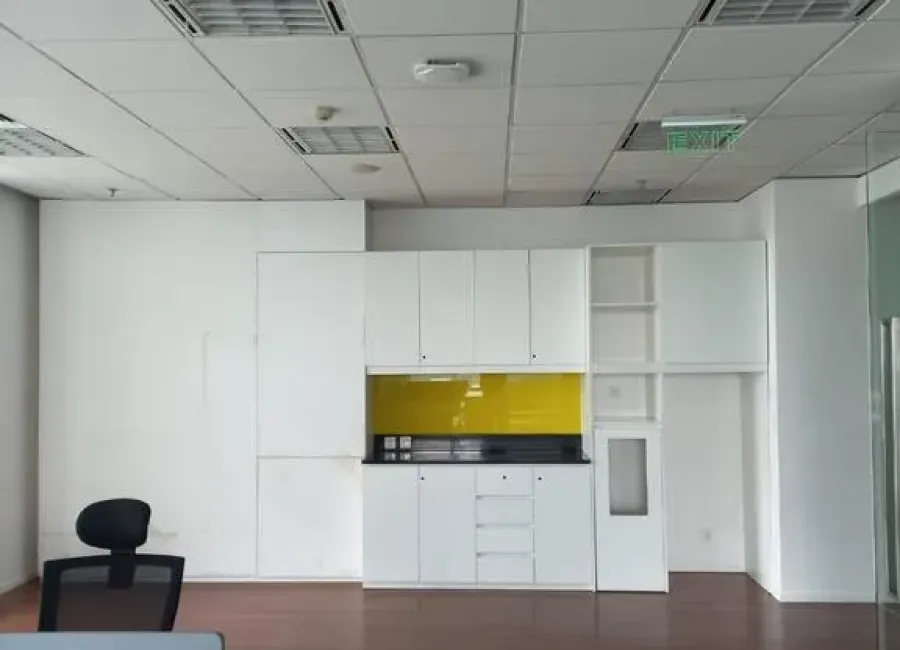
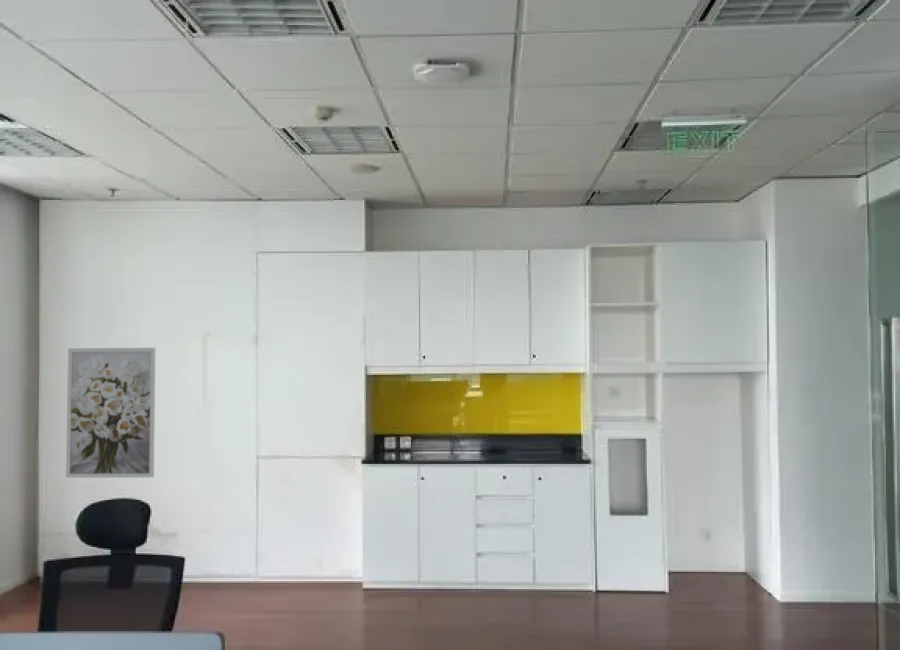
+ wall art (110, 412)
